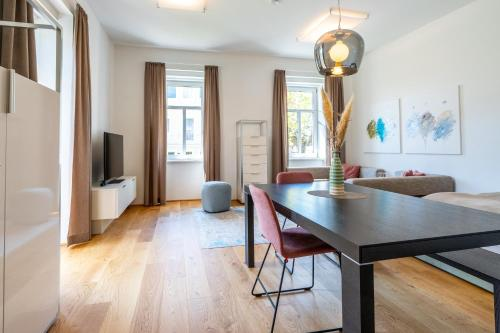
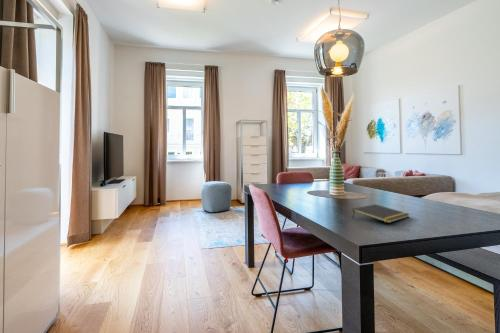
+ notepad (381, 212)
